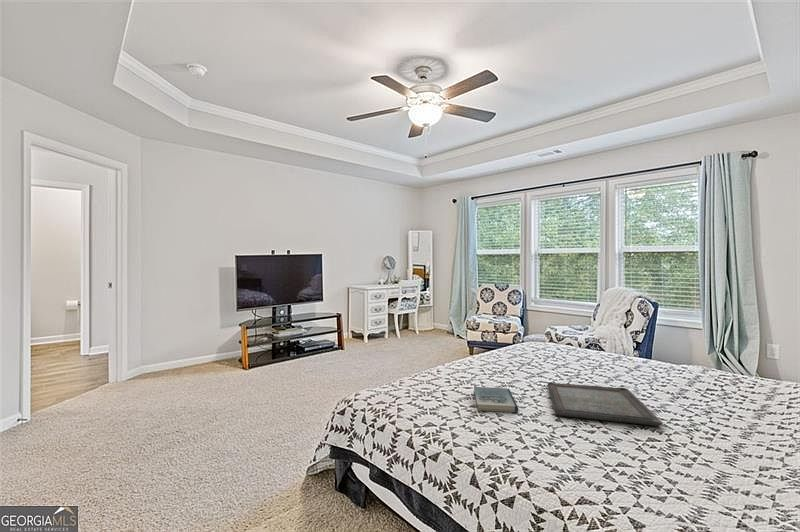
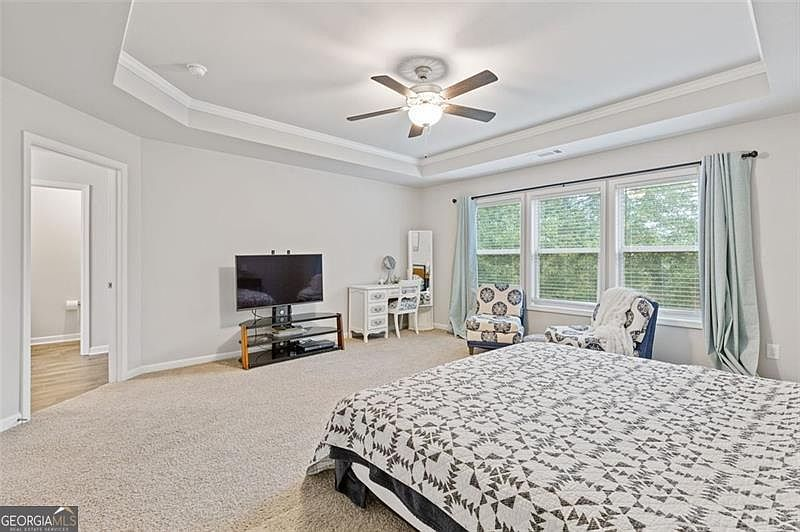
- book (494, 398)
- serving tray (596, 400)
